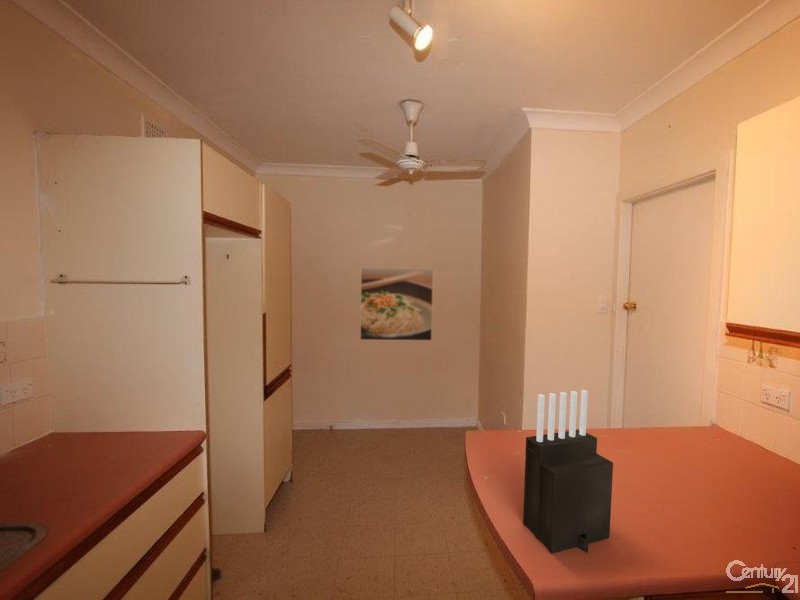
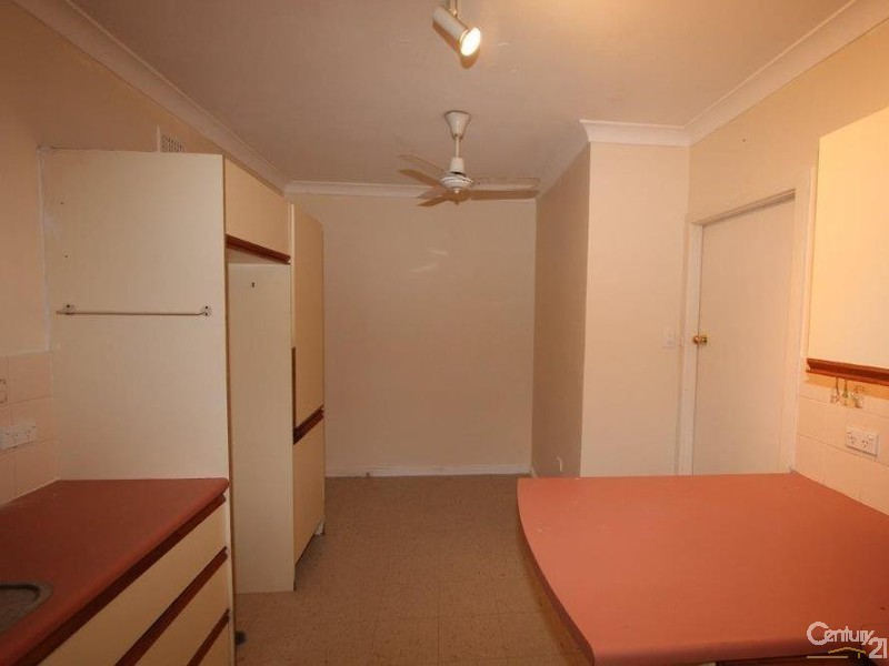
- knife block (571, 466)
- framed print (396, 304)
